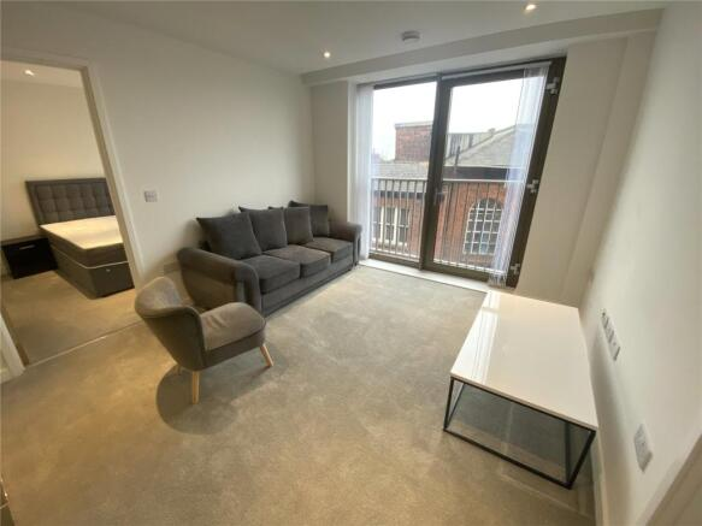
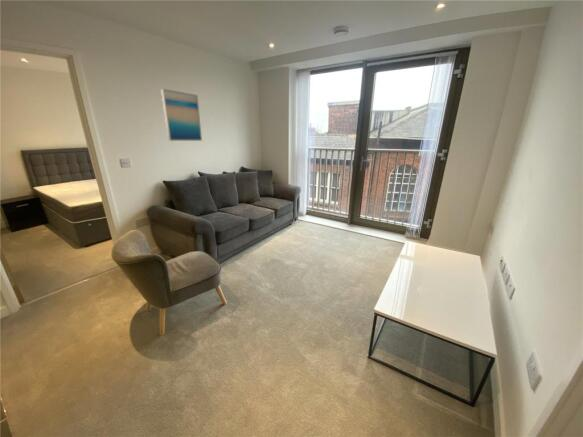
+ wall art (183, 117)
